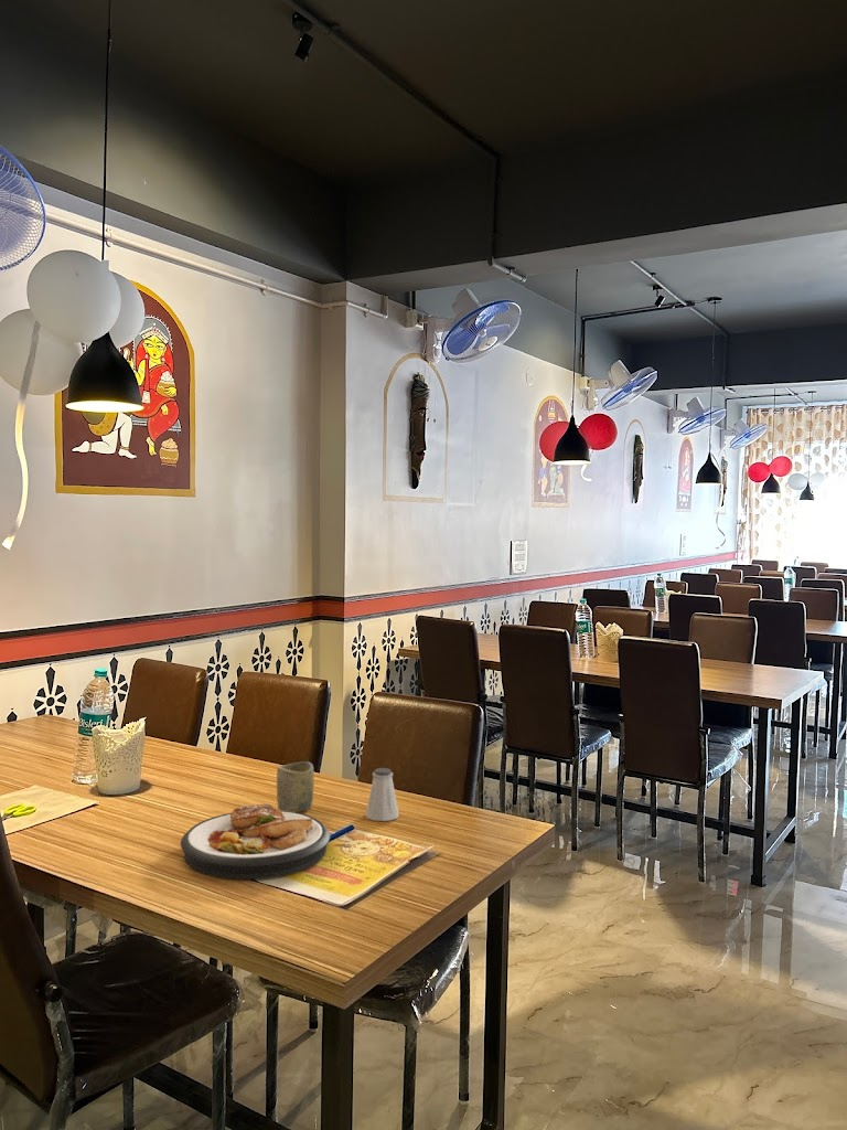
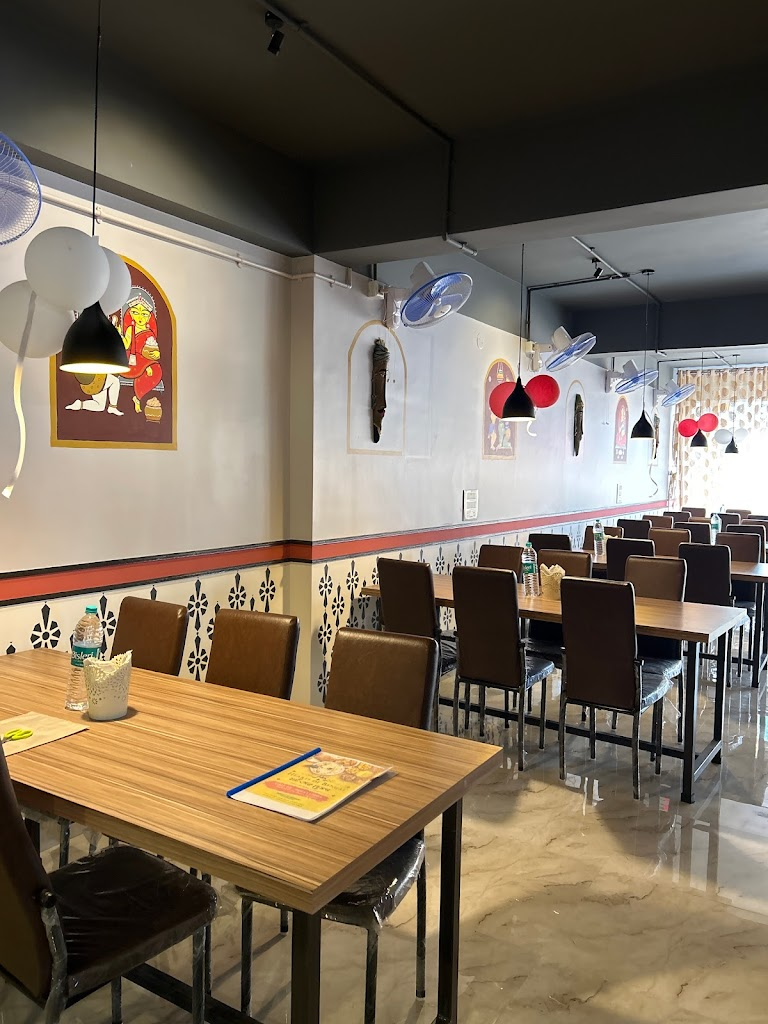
- plate (256, 835)
- cup (294, 787)
- saltshaker (382, 792)
